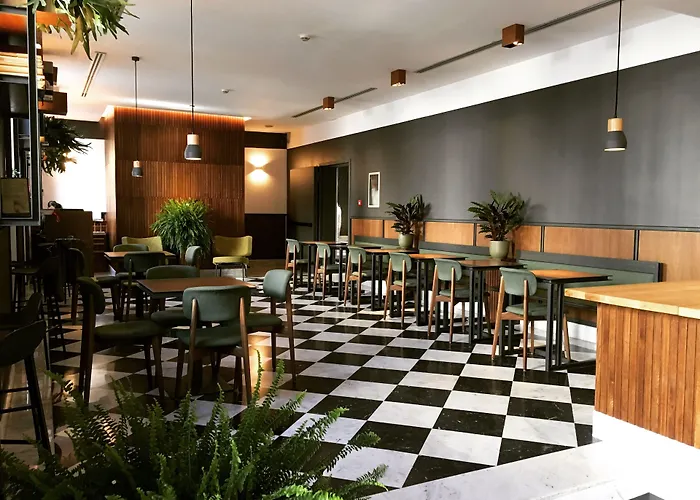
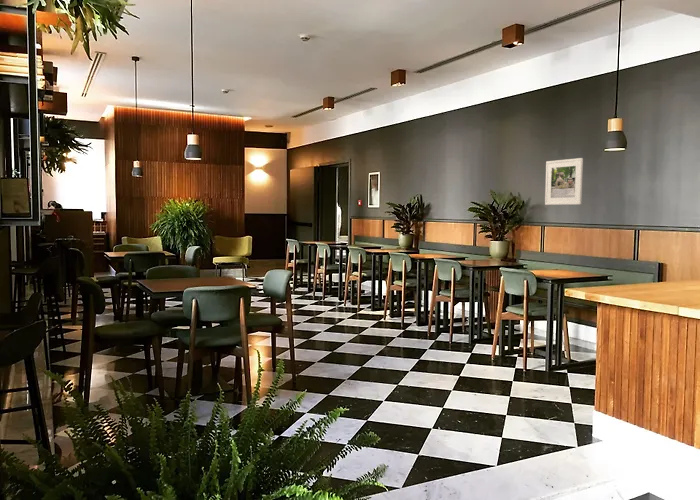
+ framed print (563, 182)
